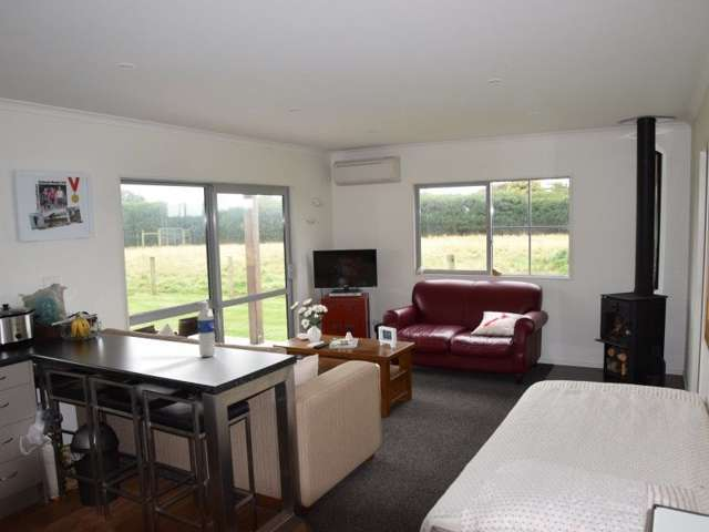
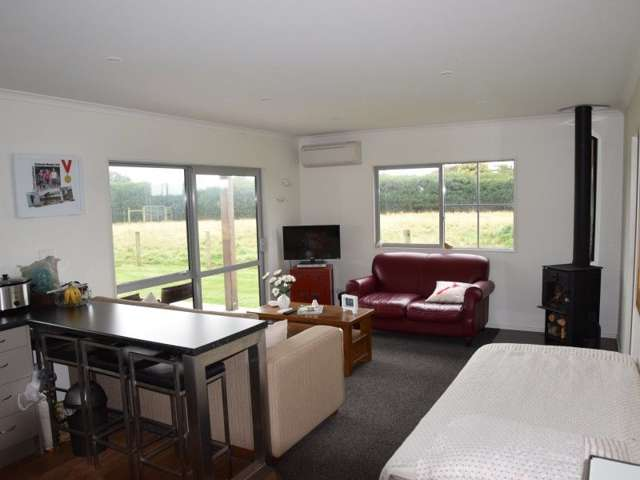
- water bottle (206, 329)
